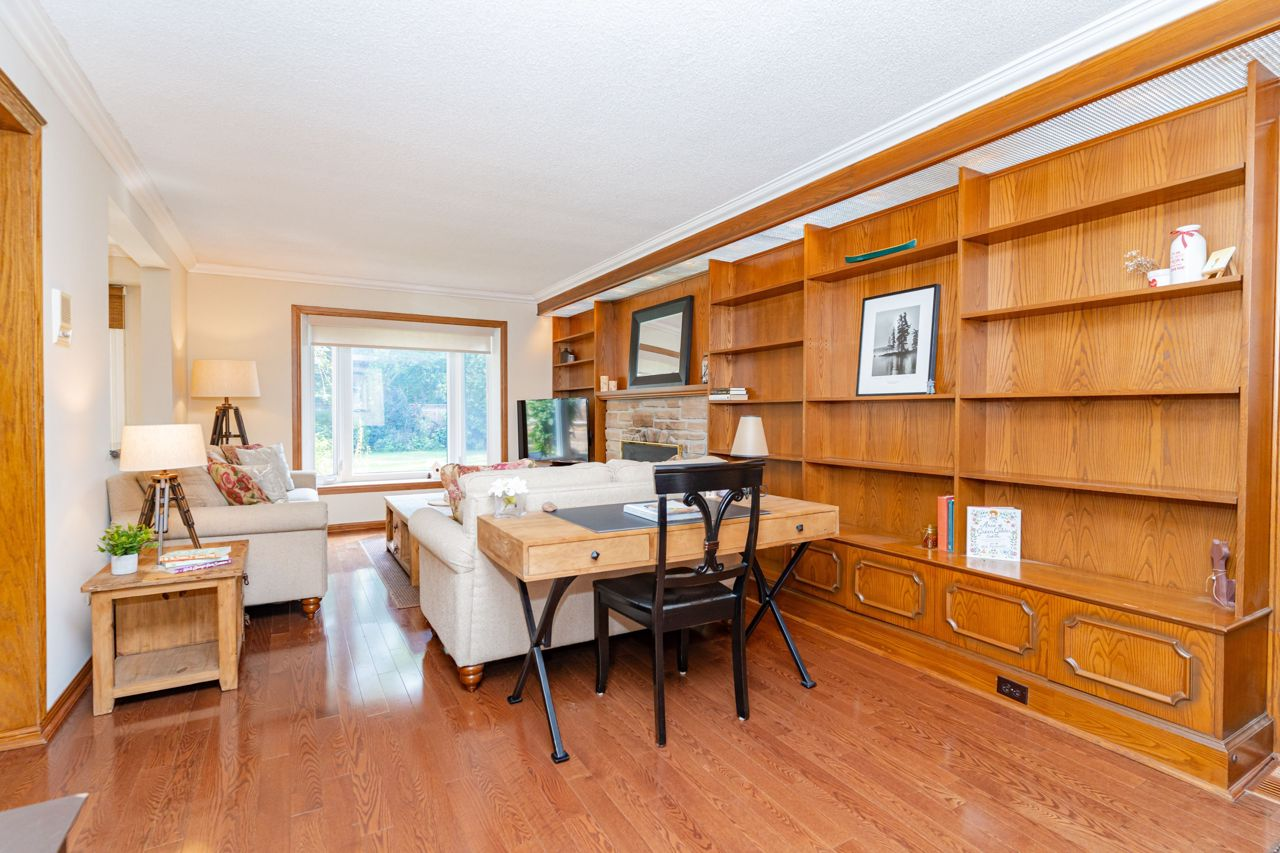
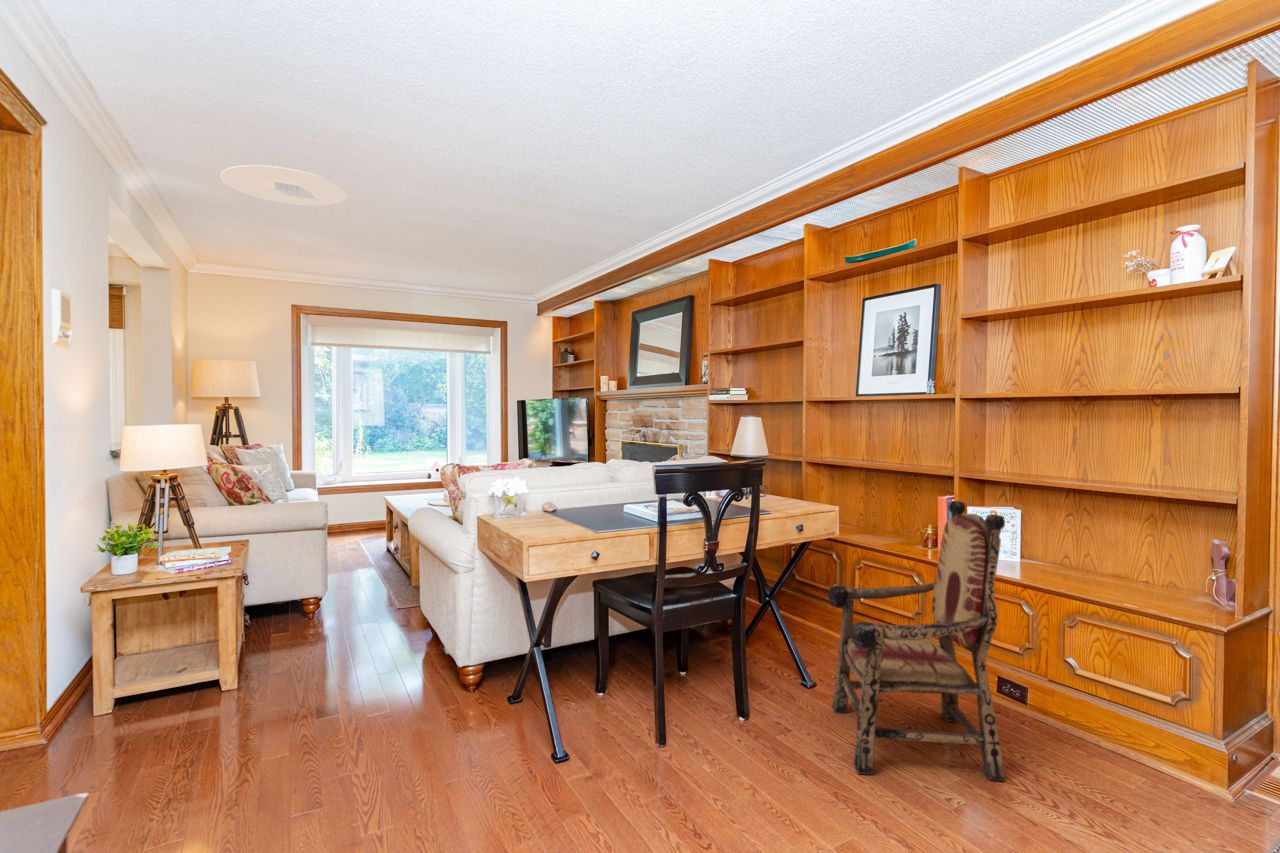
+ armchair (909, 625)
+ ceiling light (286, 181)
